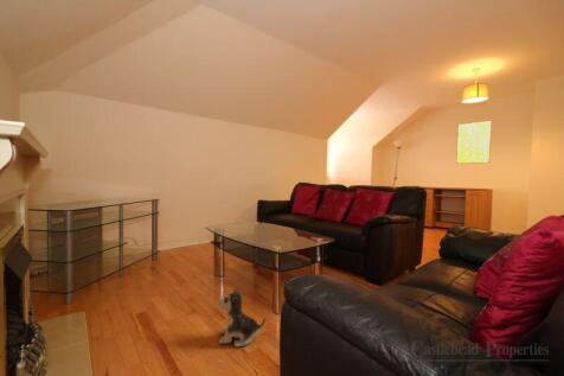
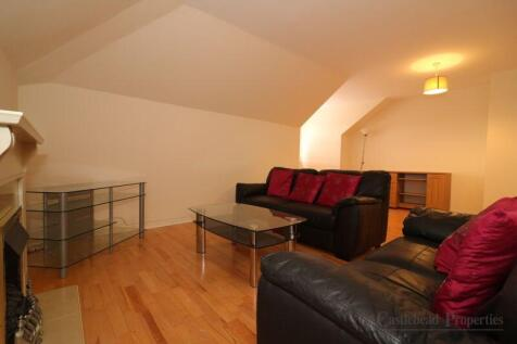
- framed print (473, 142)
- plush toy (241, 312)
